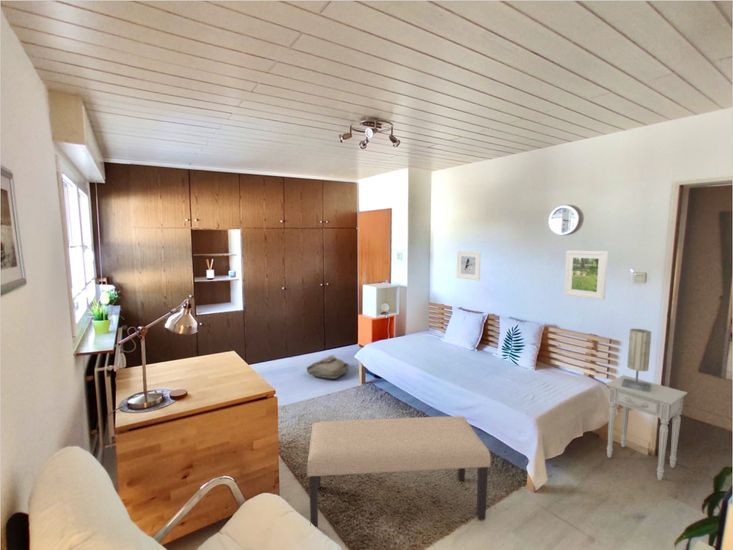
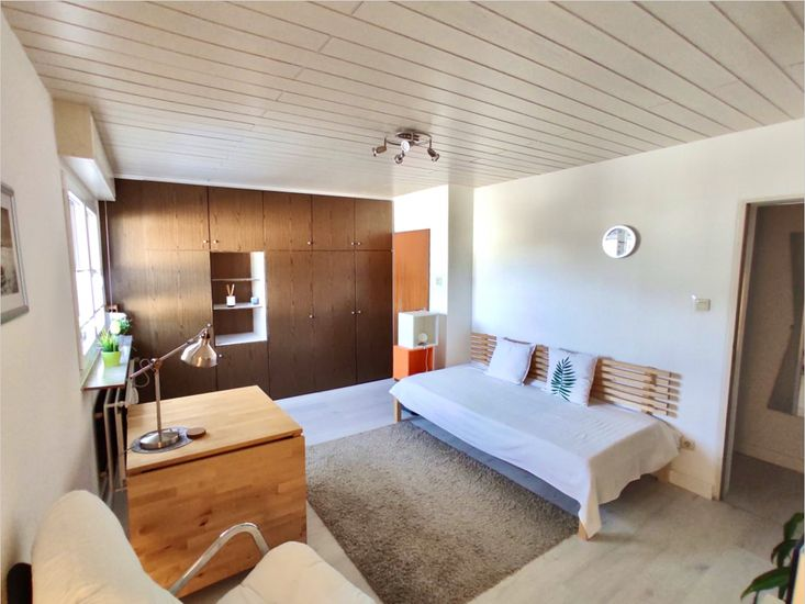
- table lamp (638, 358)
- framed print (584, 274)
- bench (394, 466)
- bag (329, 365)
- nightstand (647, 413)
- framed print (468, 265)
